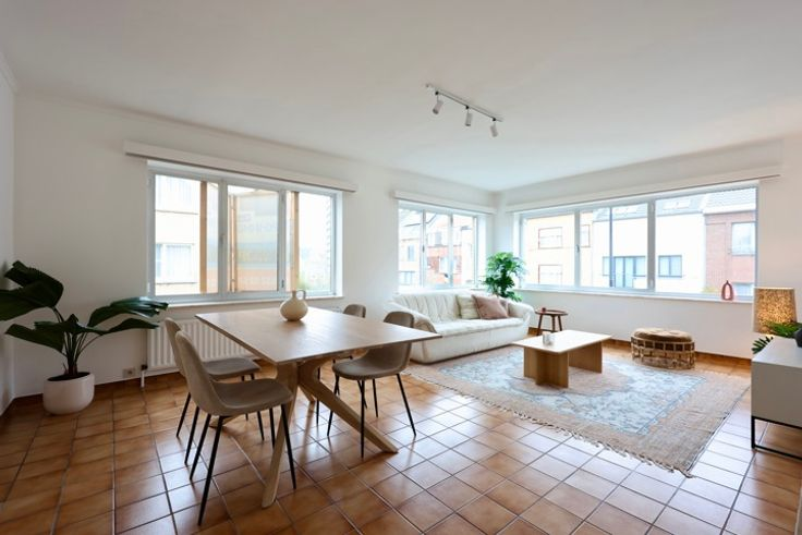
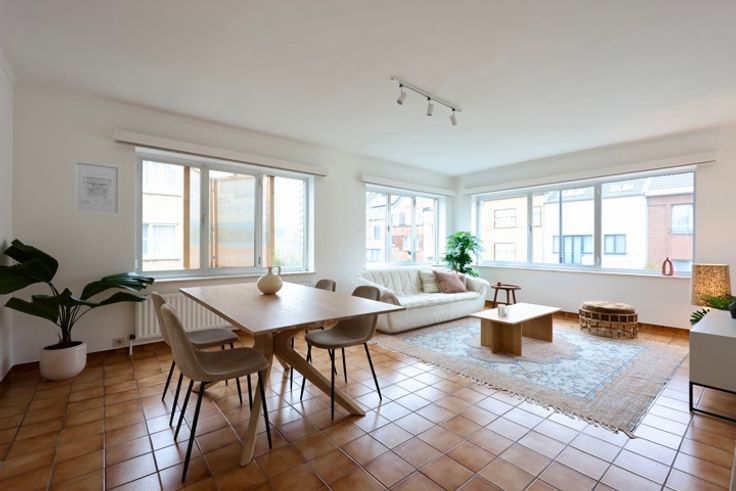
+ wall art (97, 188)
